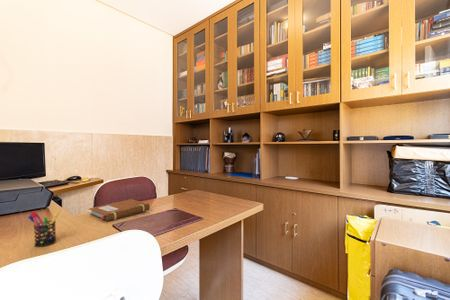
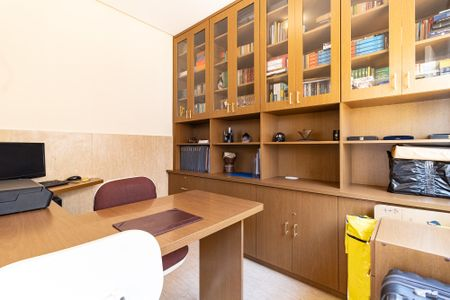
- pen holder (44, 226)
- notebook (119, 209)
